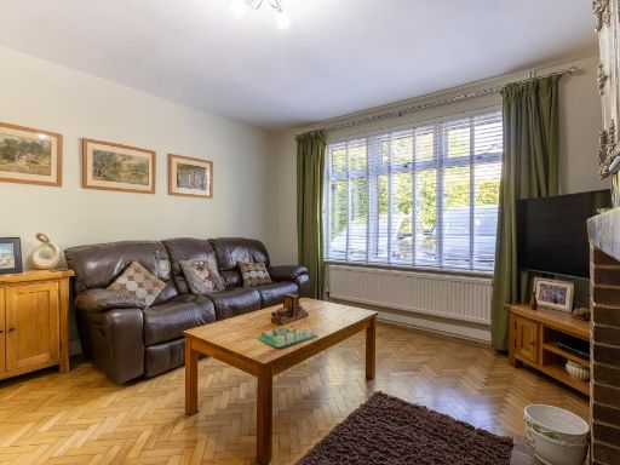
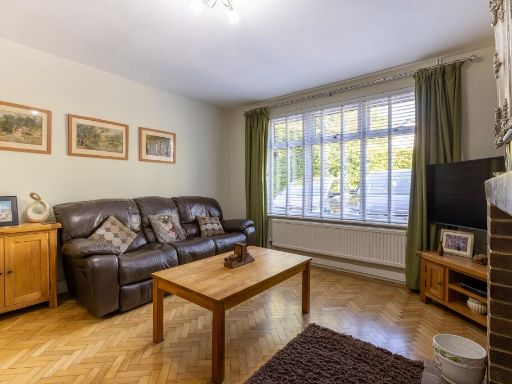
- board game (286, 332)
